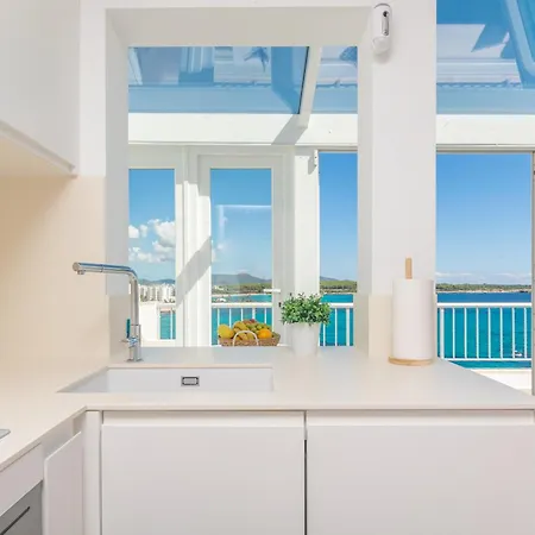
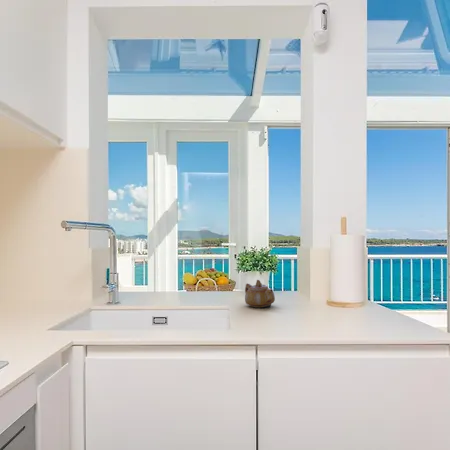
+ teapot (259, 292)
